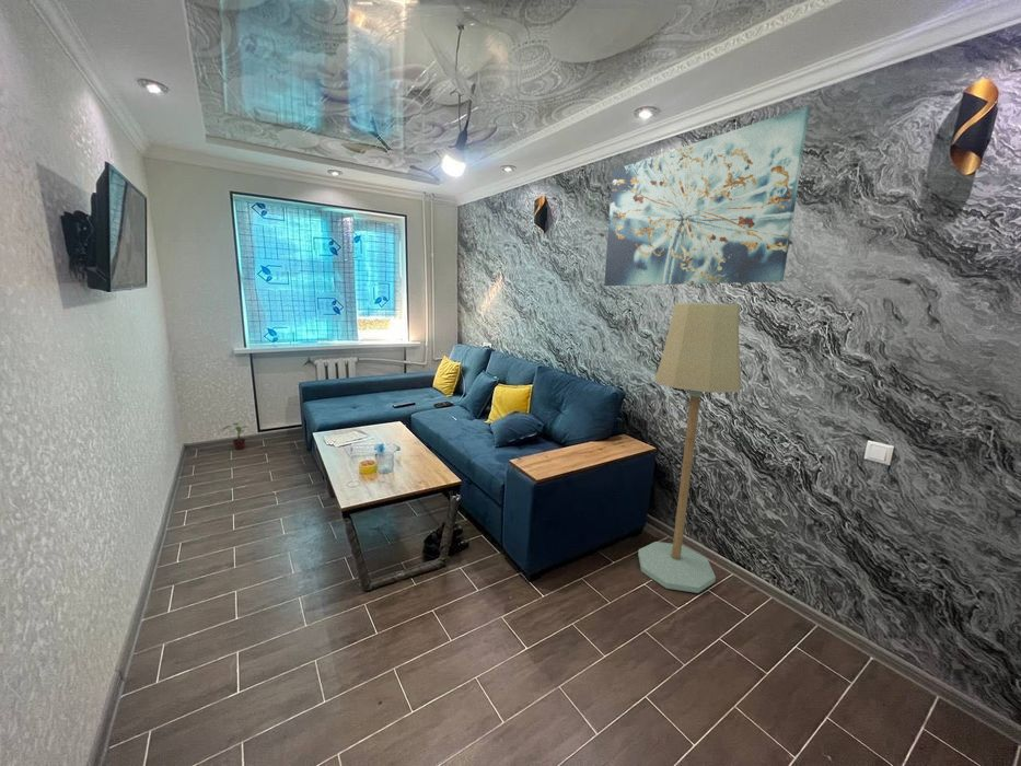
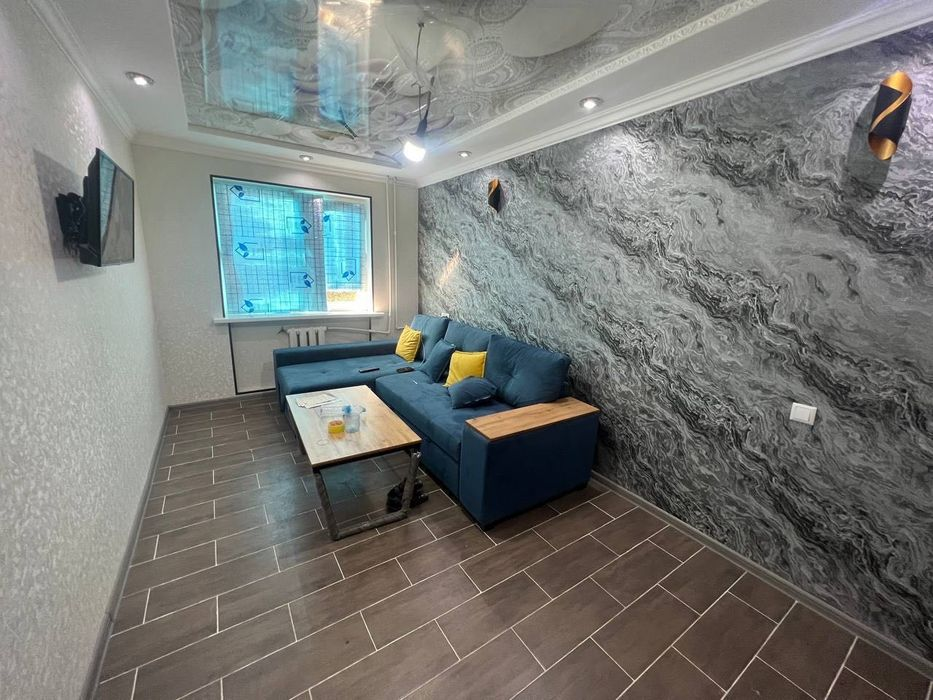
- potted plant (237, 437)
- wall art (684, 217)
- floor lamp (689, 444)
